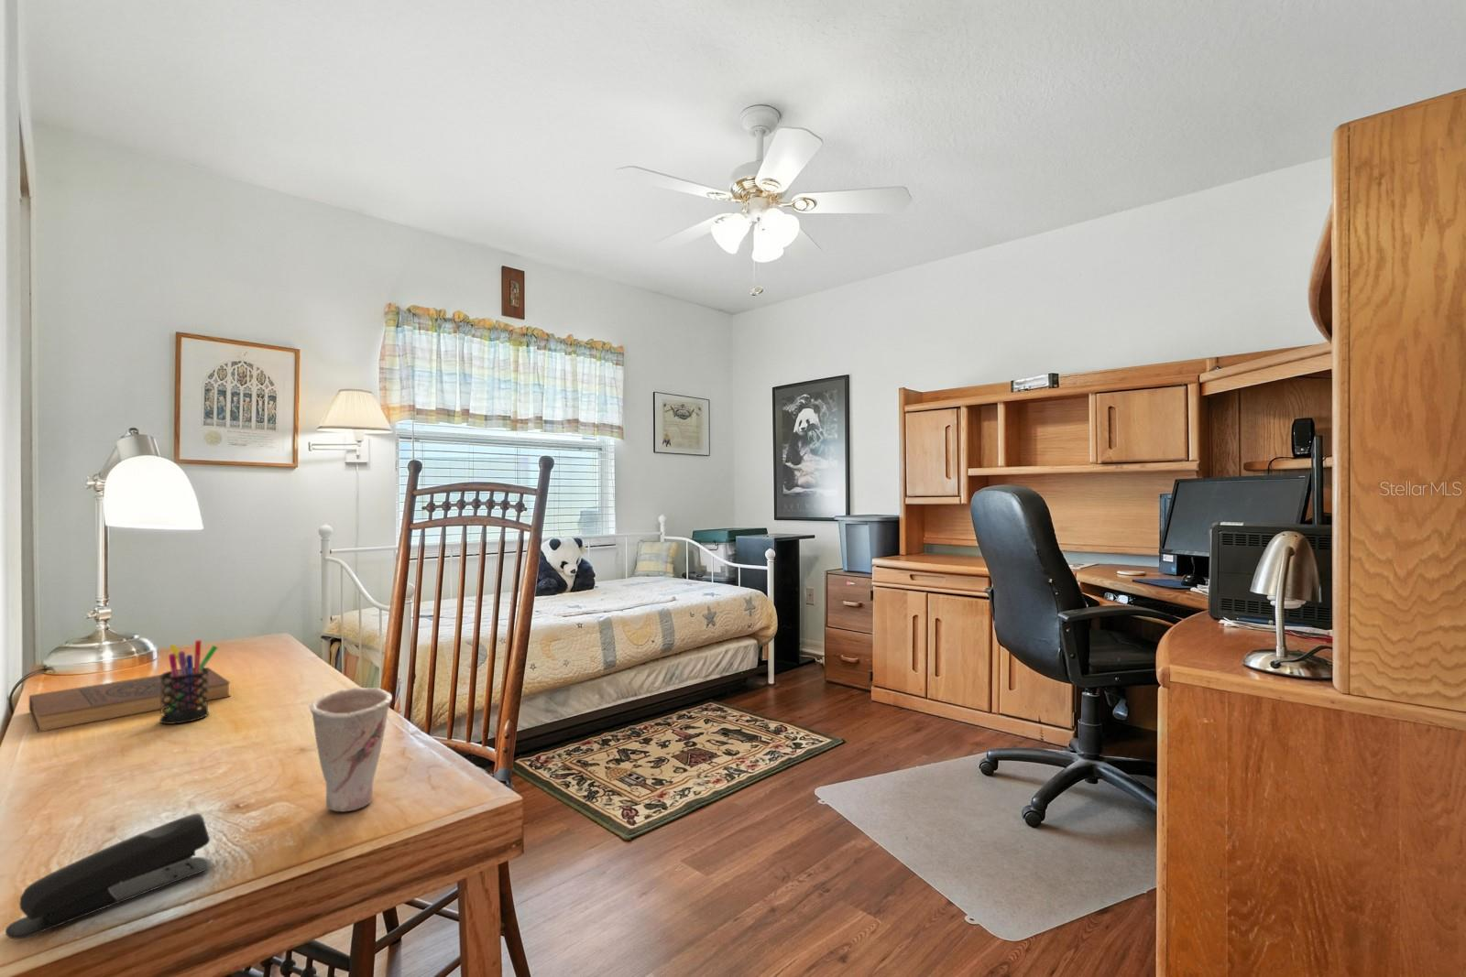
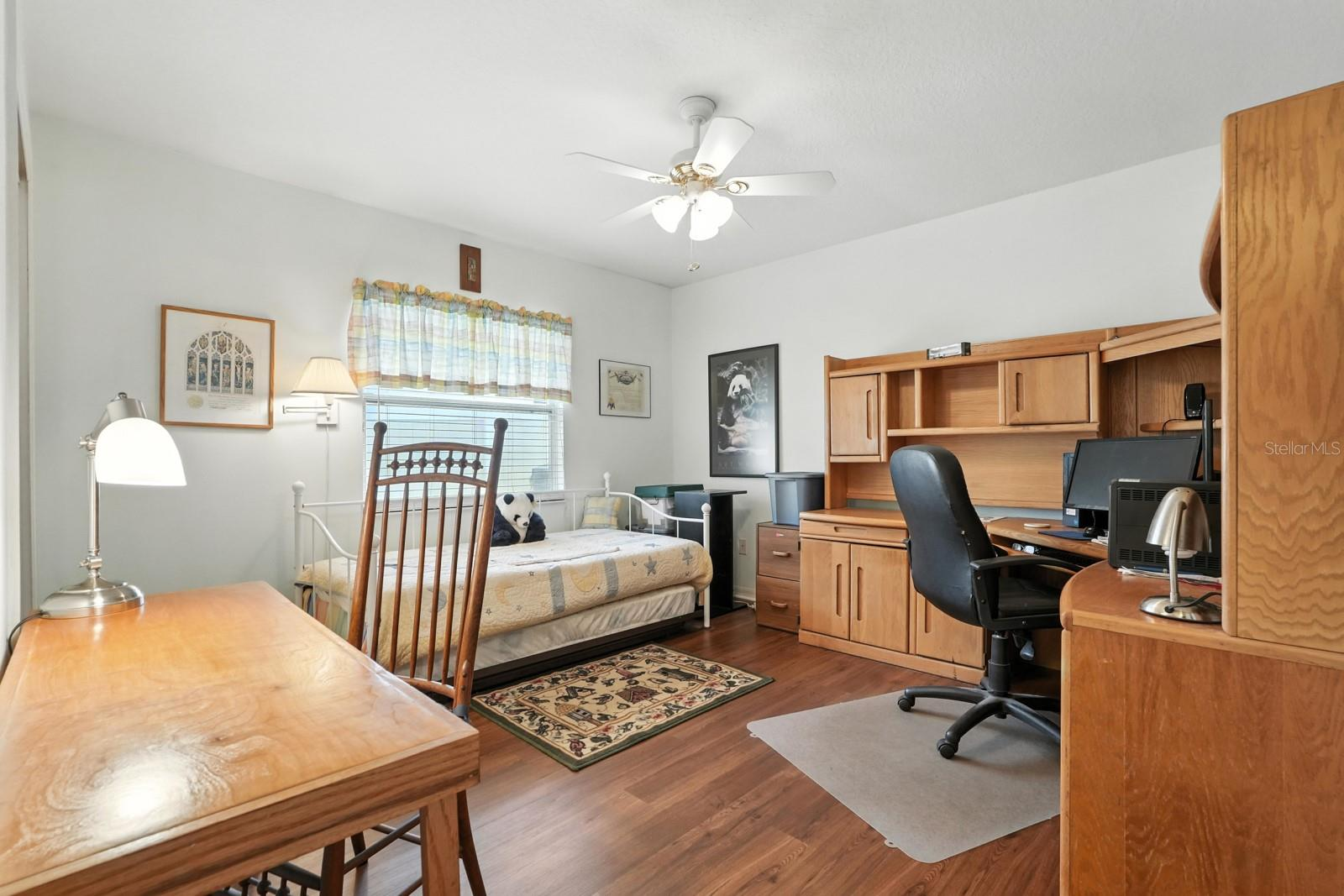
- cup (351, 751)
- stapler (118, 868)
- pen holder (191, 677)
- book (133, 695)
